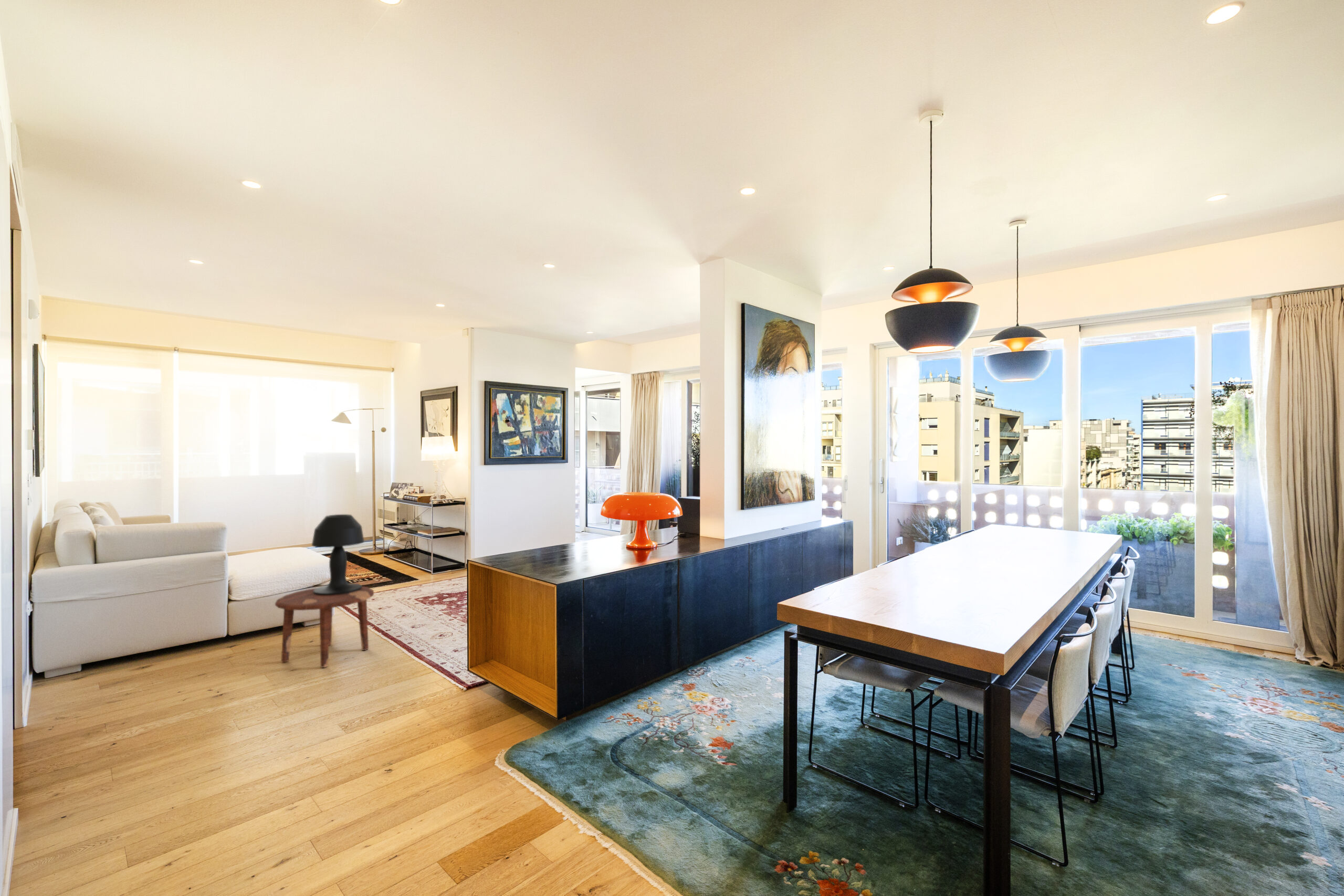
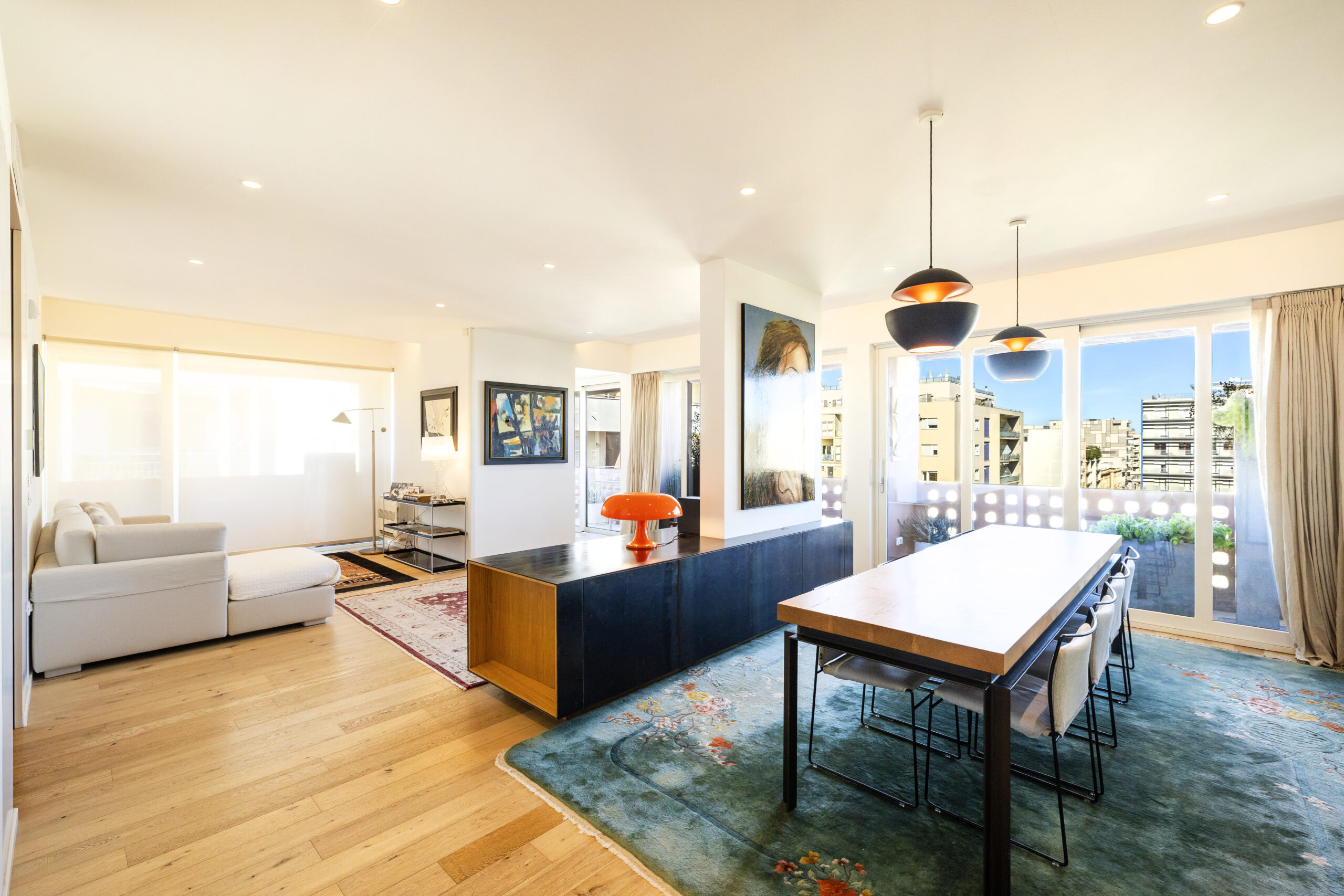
- side table (326, 625)
- table lamp (338, 552)
